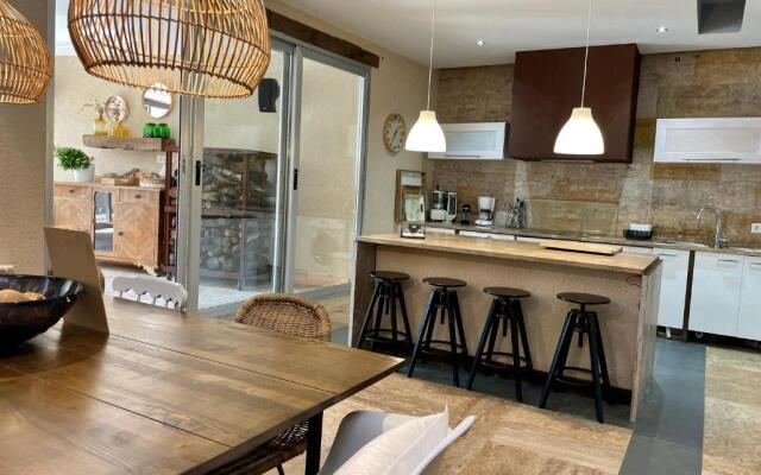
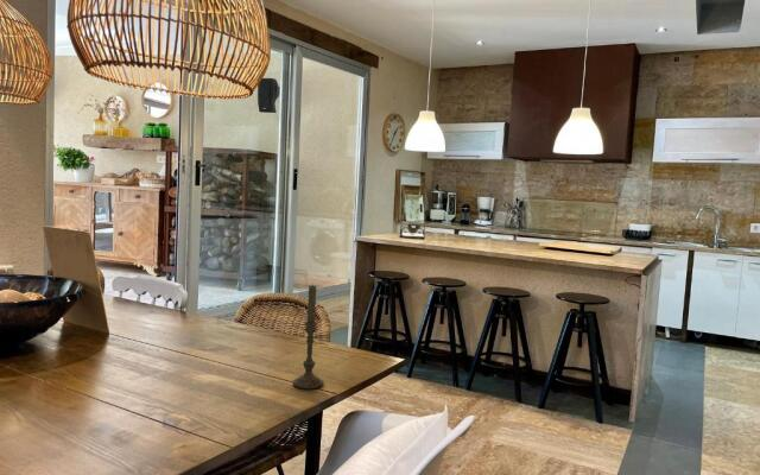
+ candle (310, 334)
